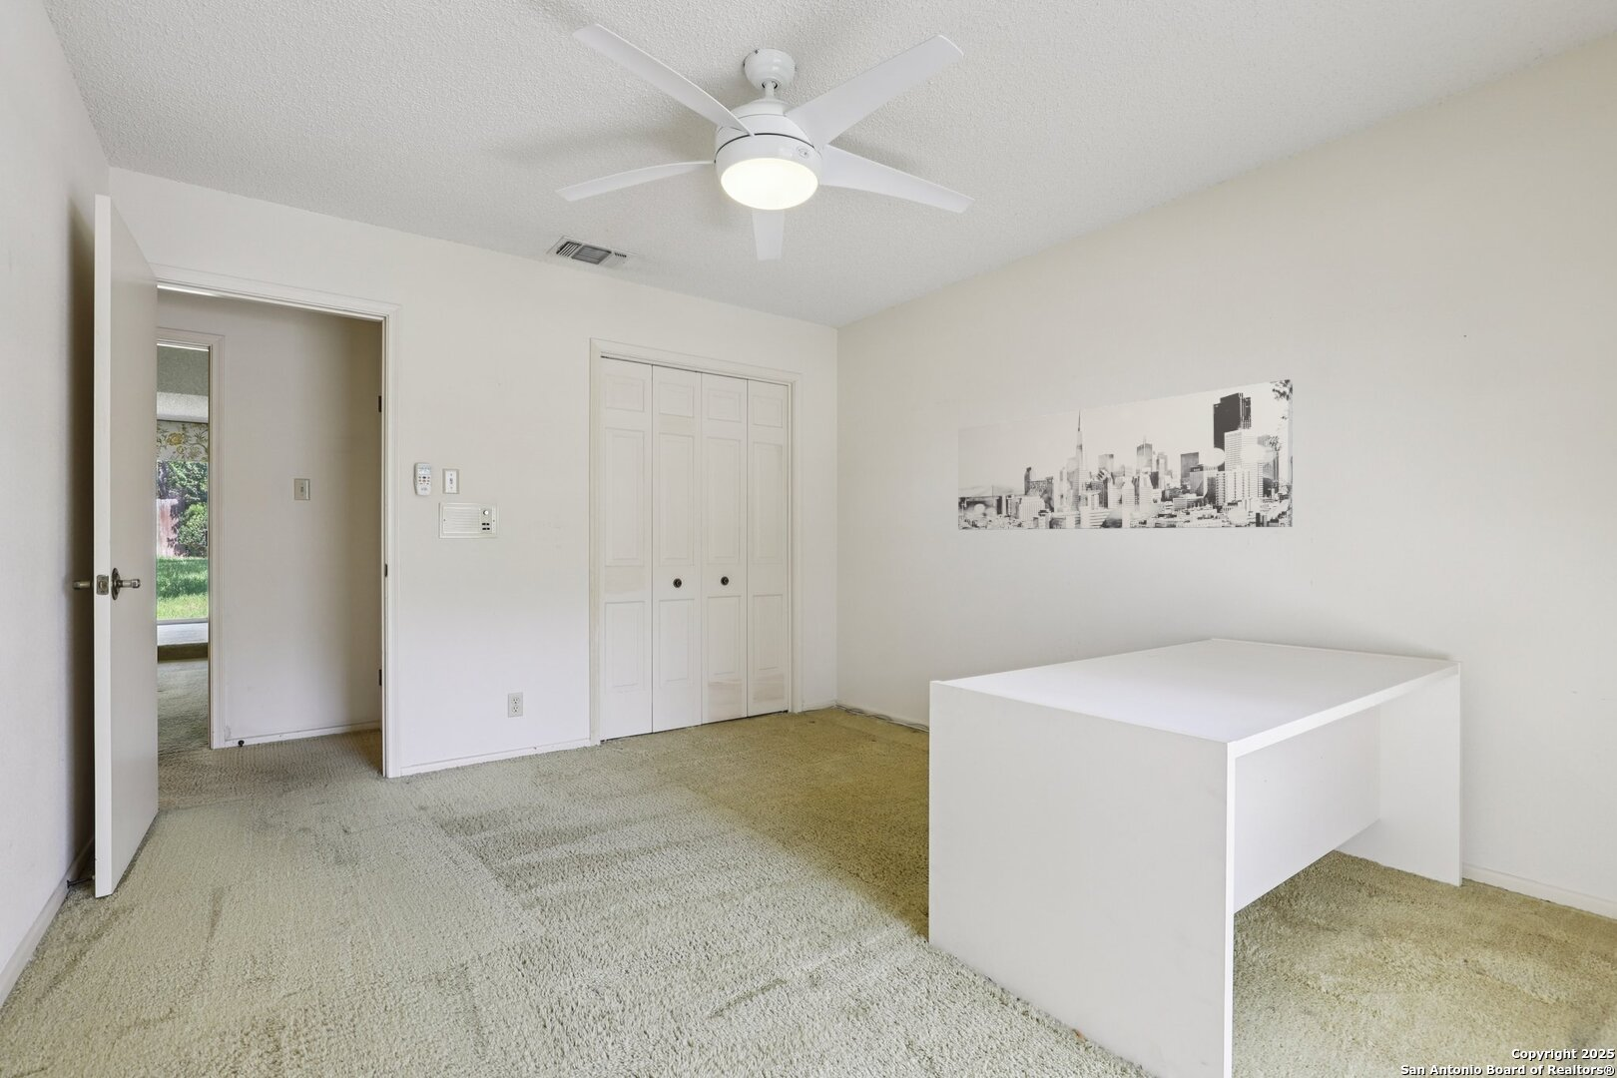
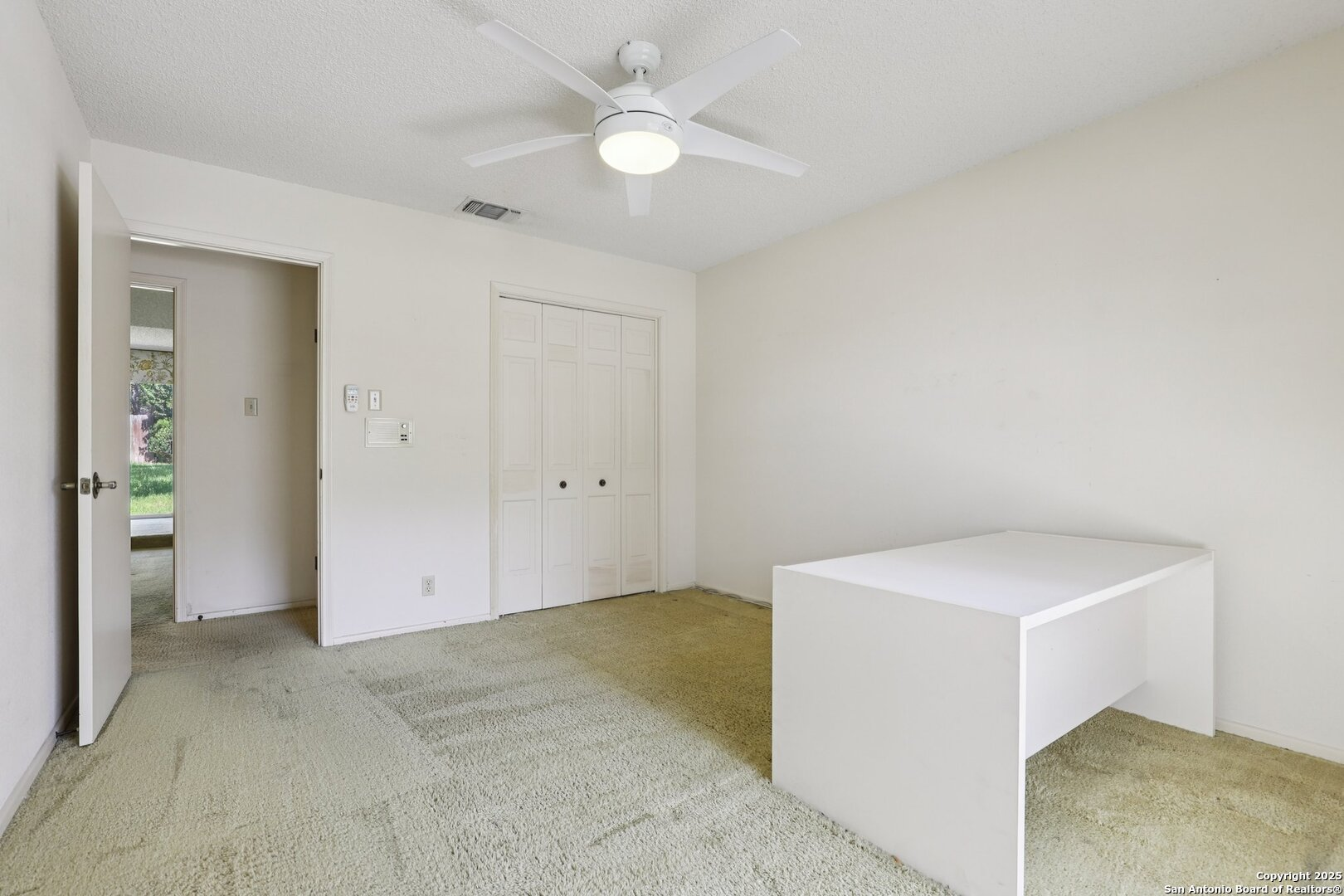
- wall art (1095, 468)
